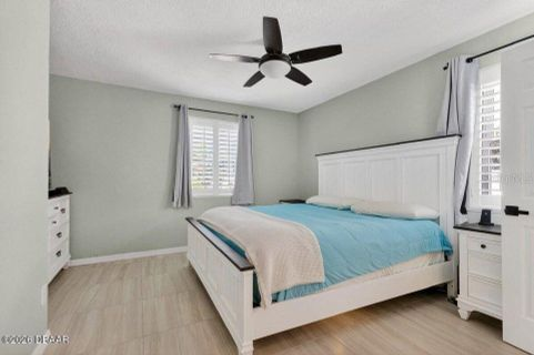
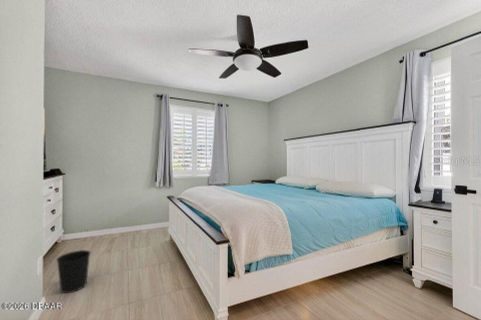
+ wastebasket (74, 271)
